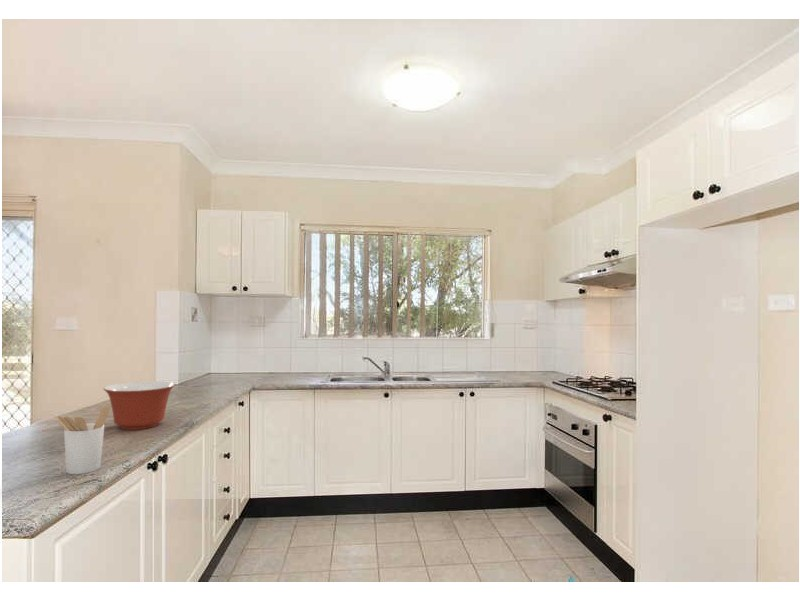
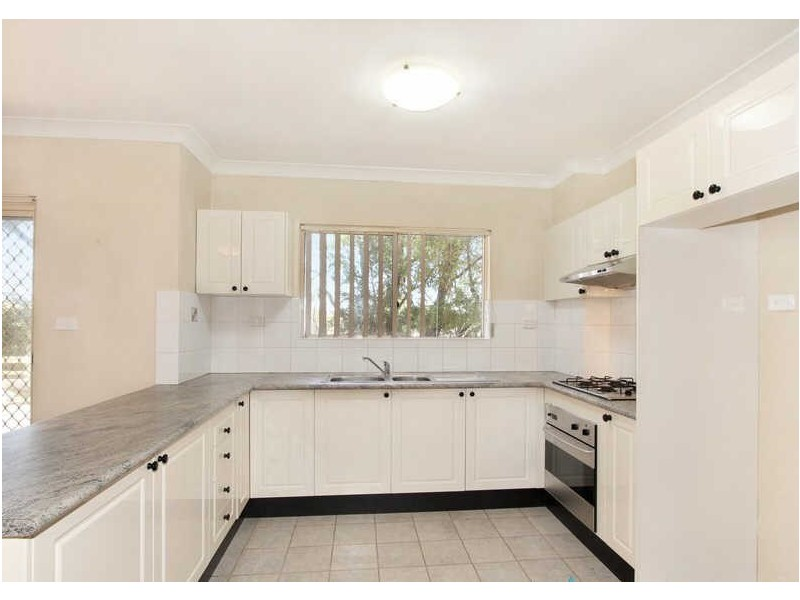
- utensil holder (80, 440)
- mixing bowl (139, 405)
